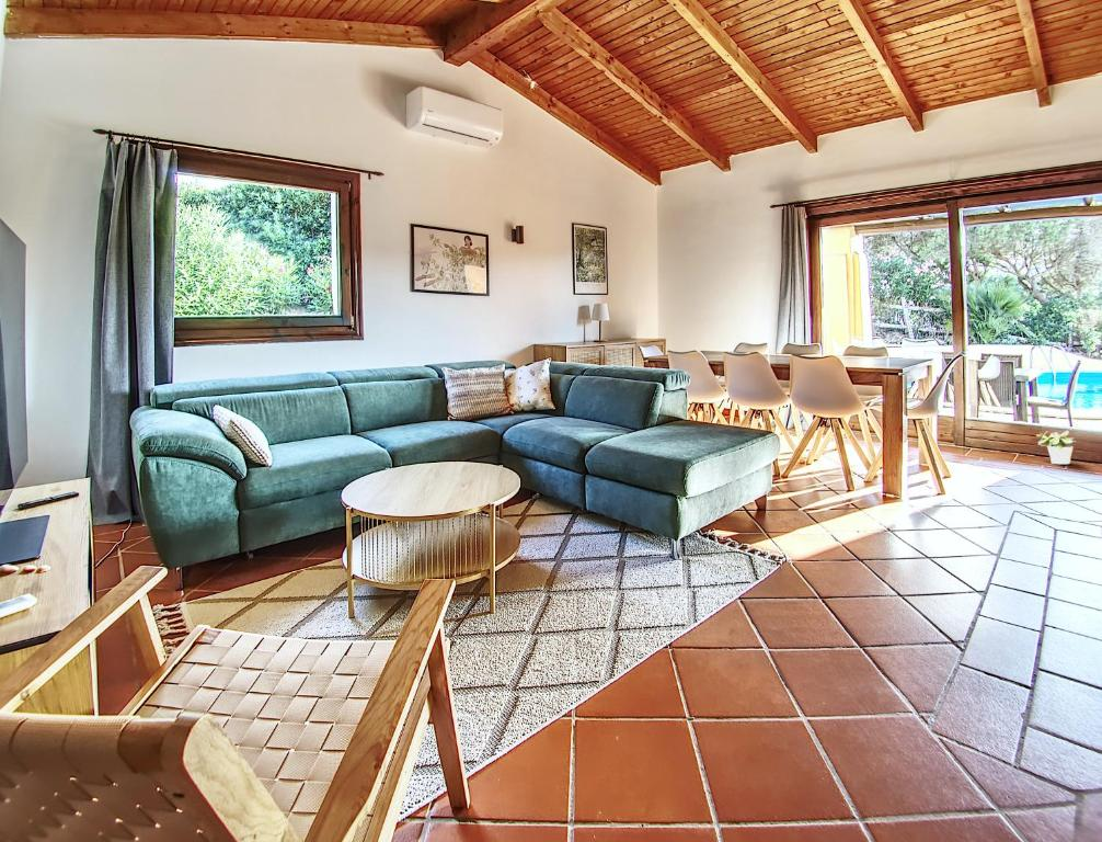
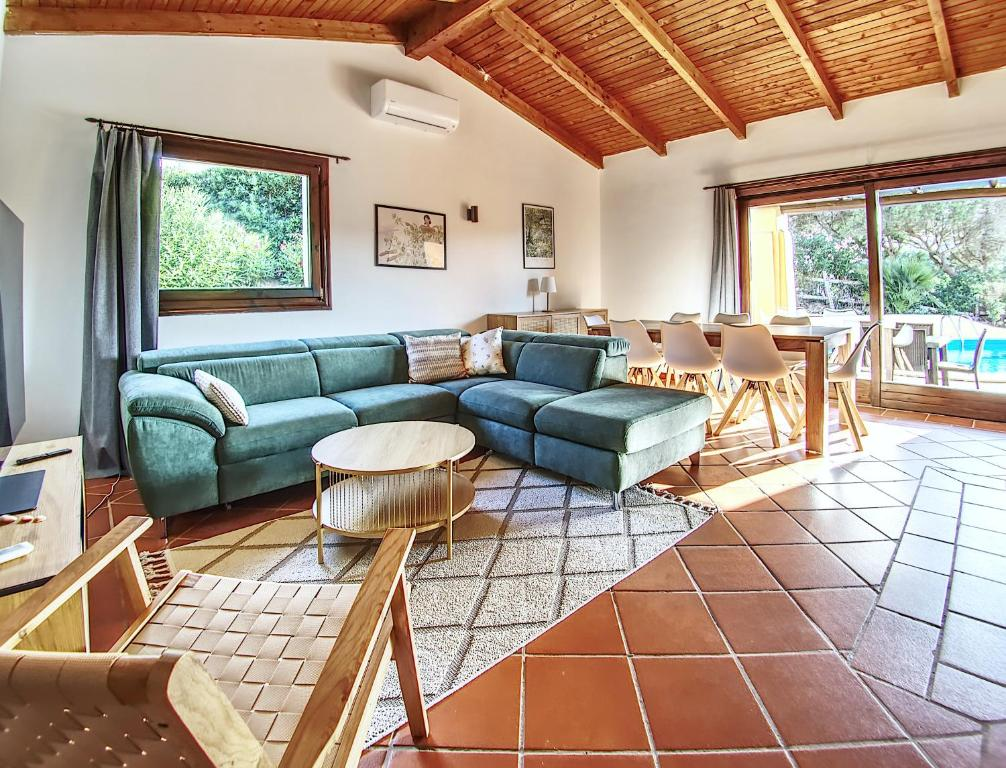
- potted plant (1055, 446)
